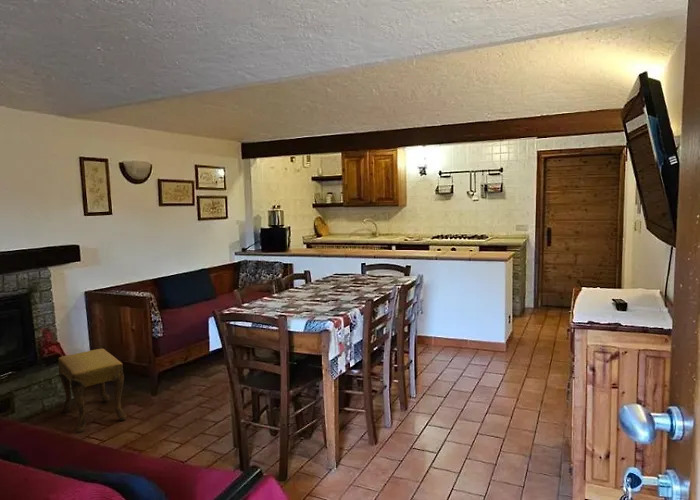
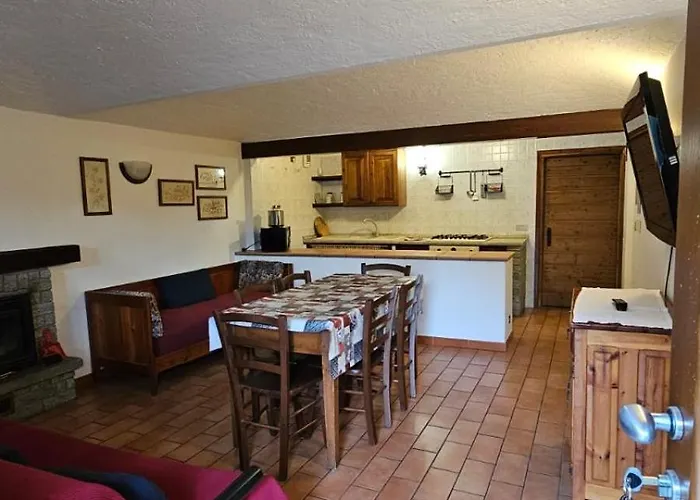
- footstool (90, 385)
